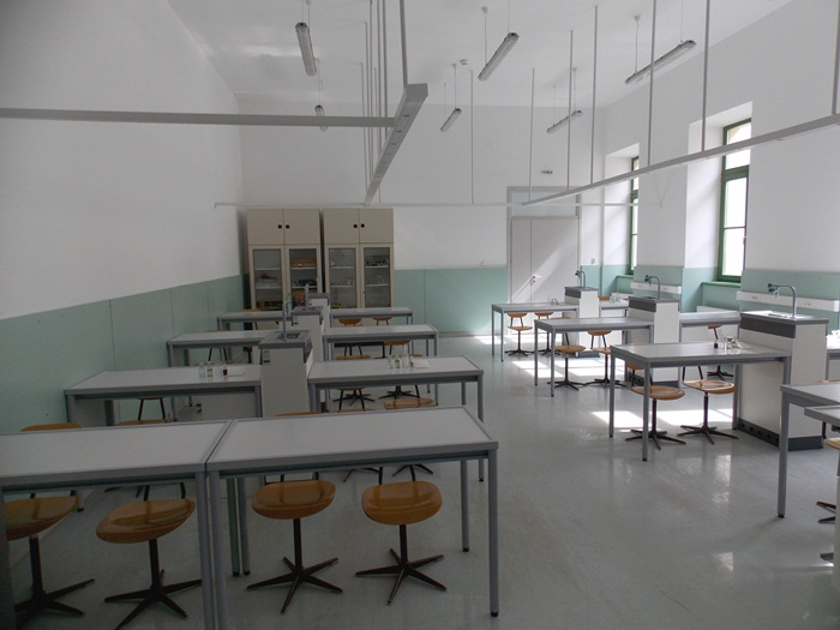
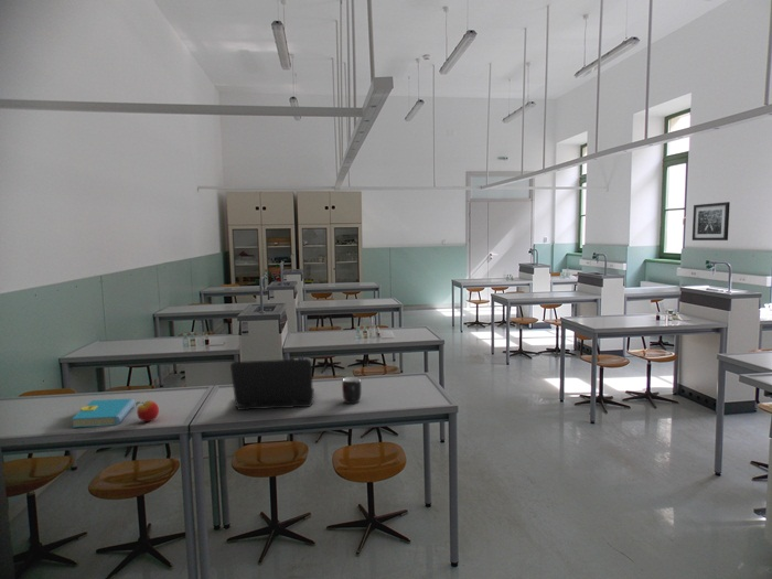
+ wall art (709, 222)
+ apple (147, 410)
+ laptop (275, 378)
+ book (105, 411)
+ mug (352, 390)
